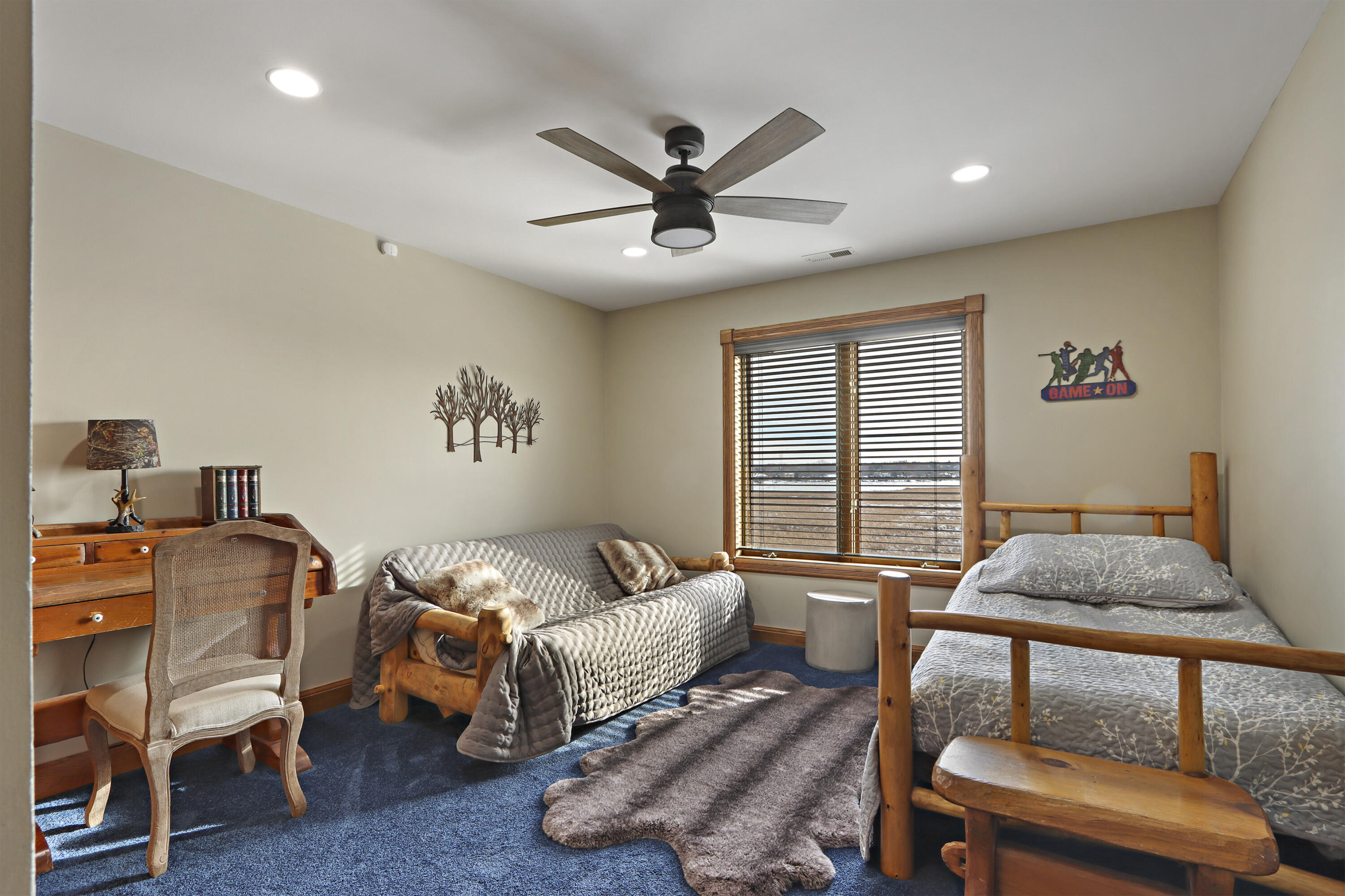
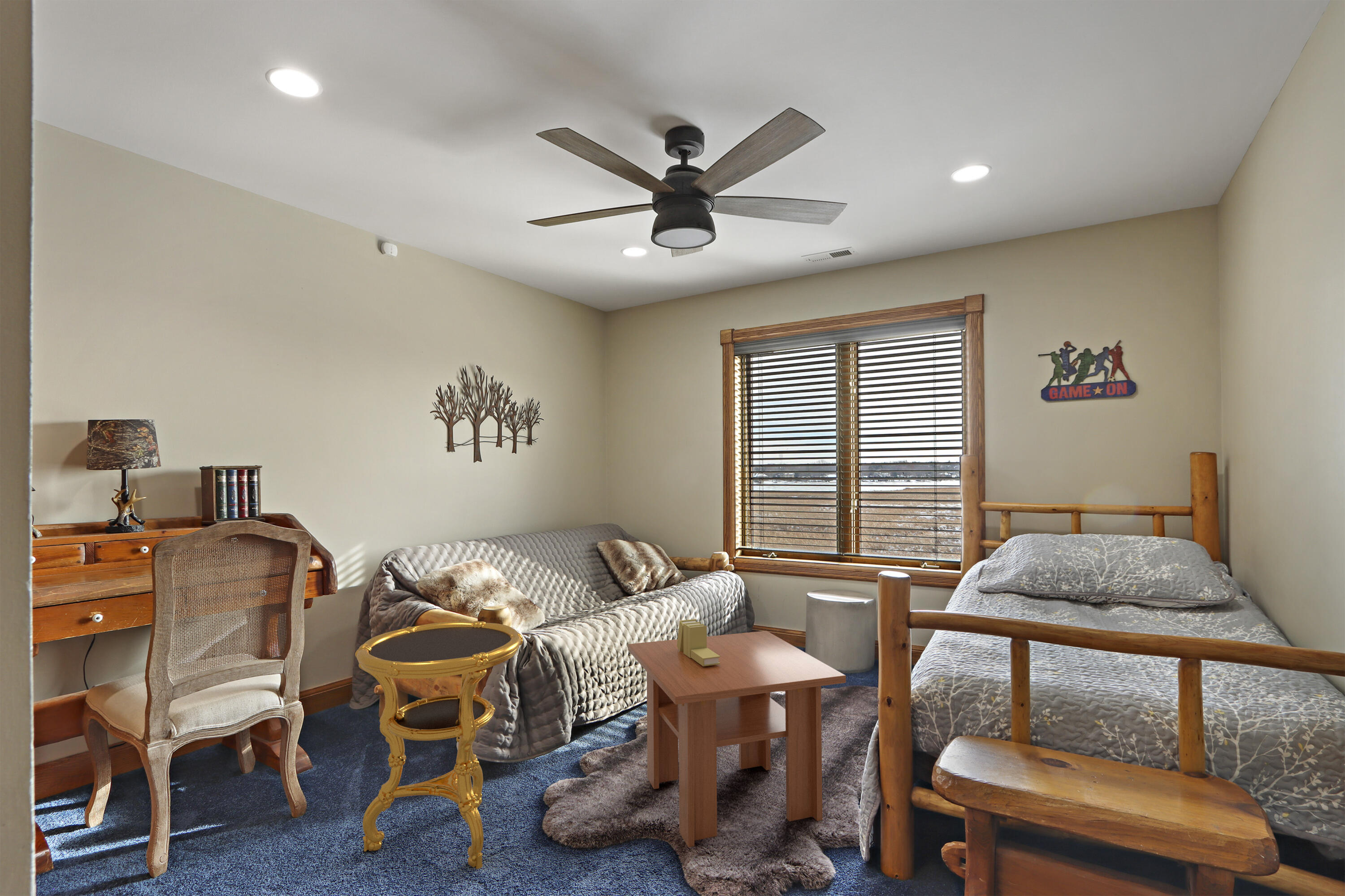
+ books (697, 641)
+ coffee table (729, 728)
+ side table (442, 738)
